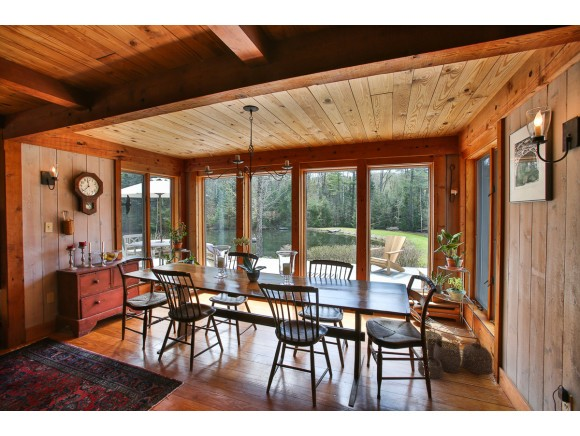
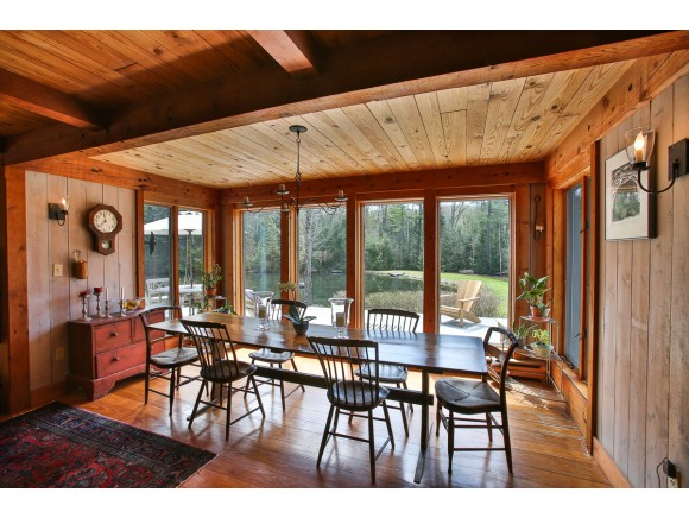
- woven basket (453, 354)
